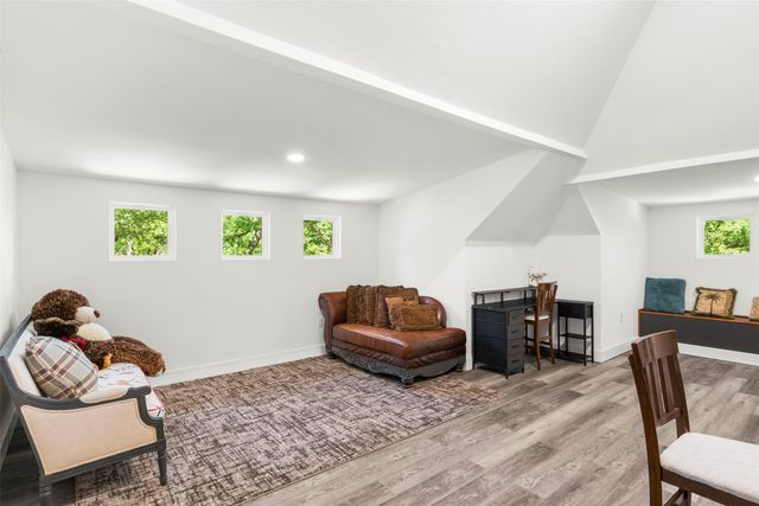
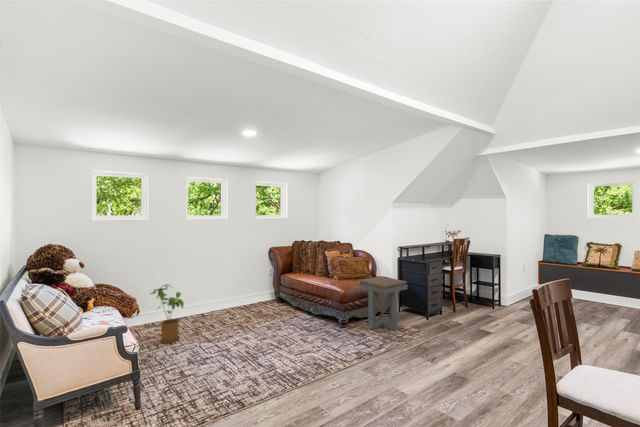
+ side table (382, 302)
+ house plant (170, 312)
